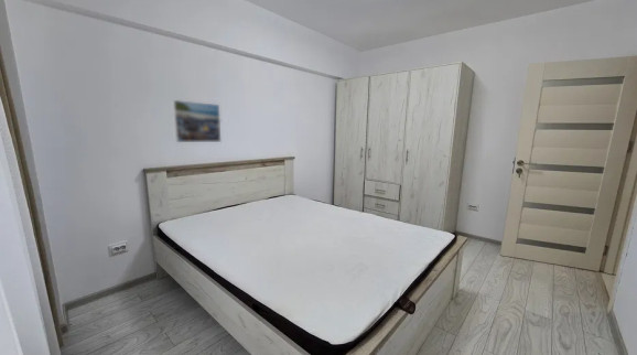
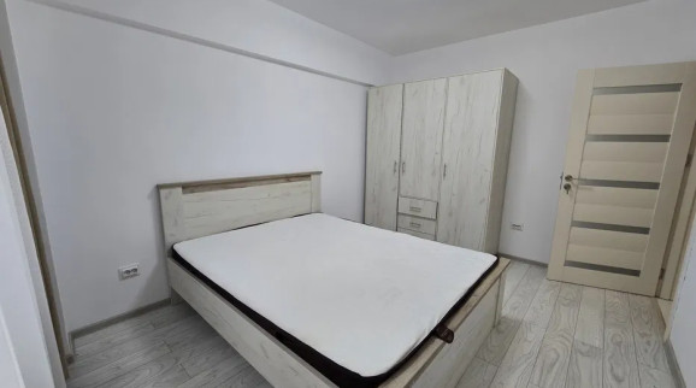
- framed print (197, 122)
